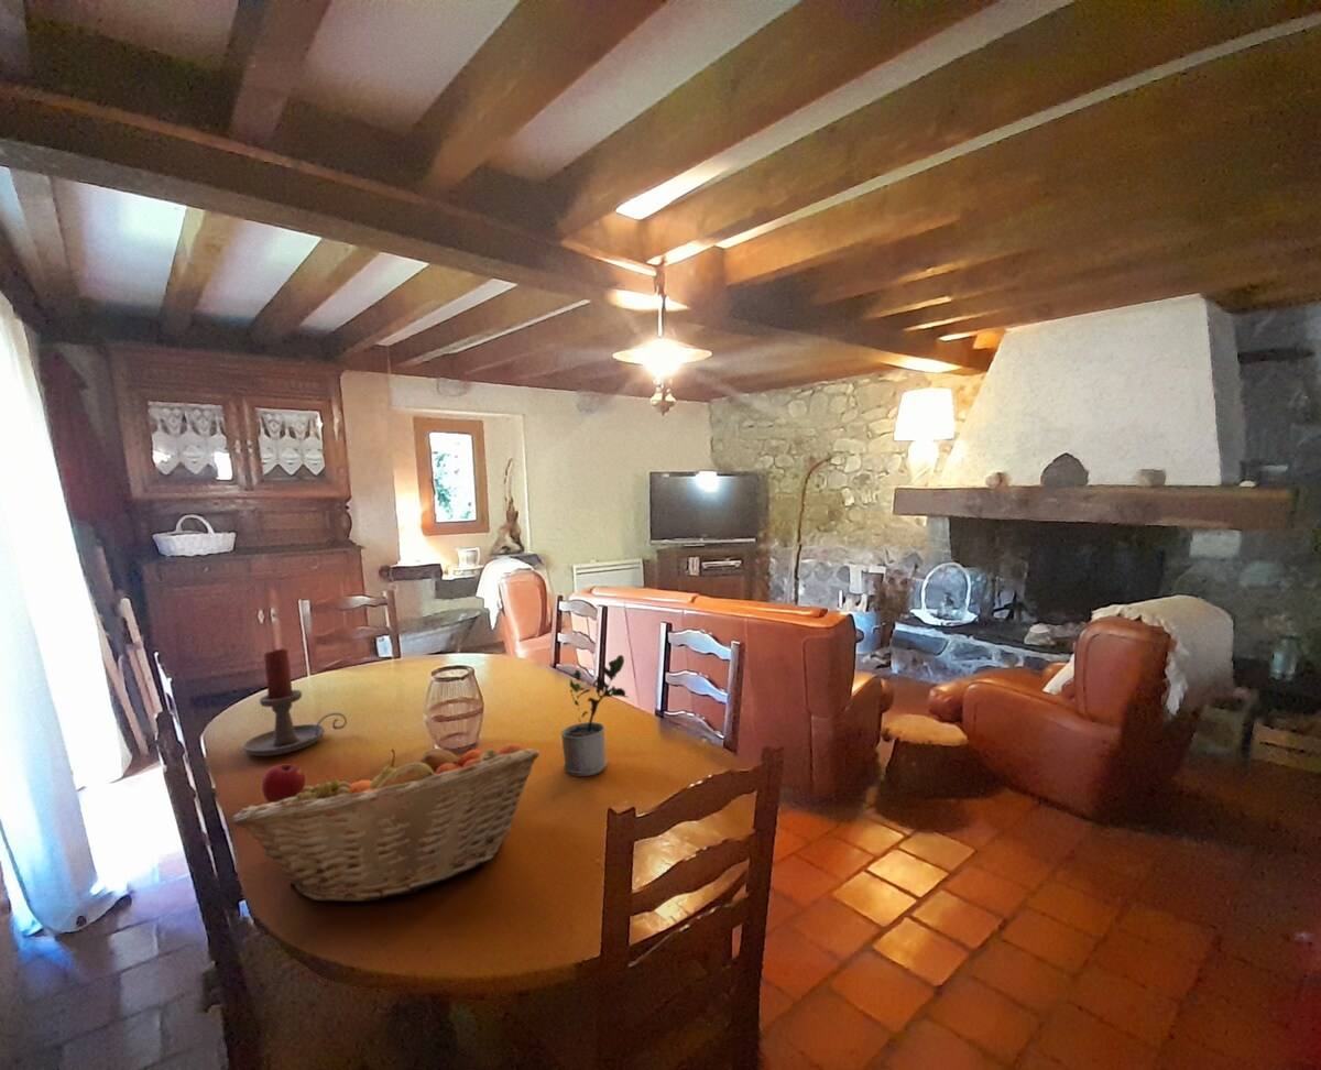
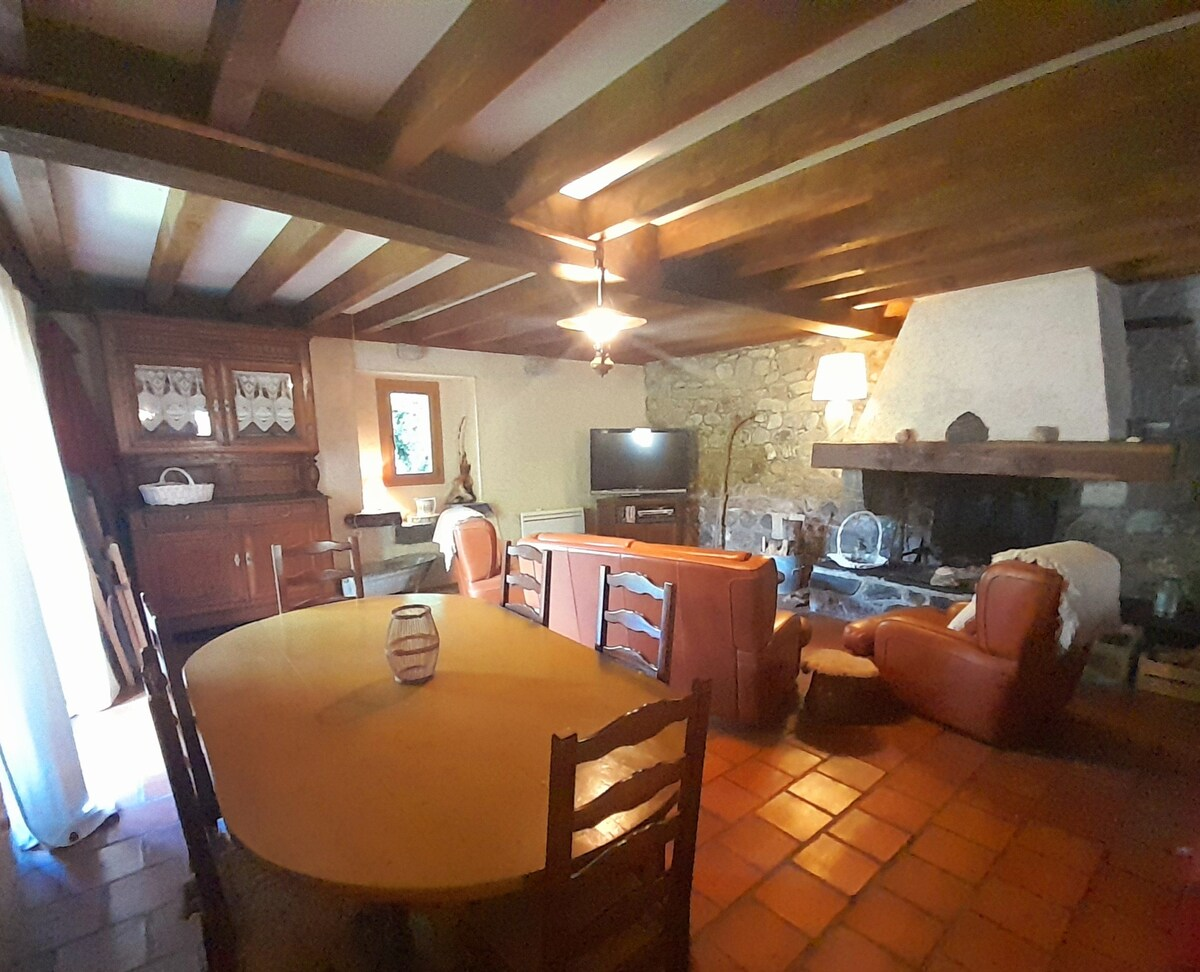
- apple (283, 783)
- fruit basket (400, 802)
- potted plant (592, 716)
- candle holder (293, 695)
